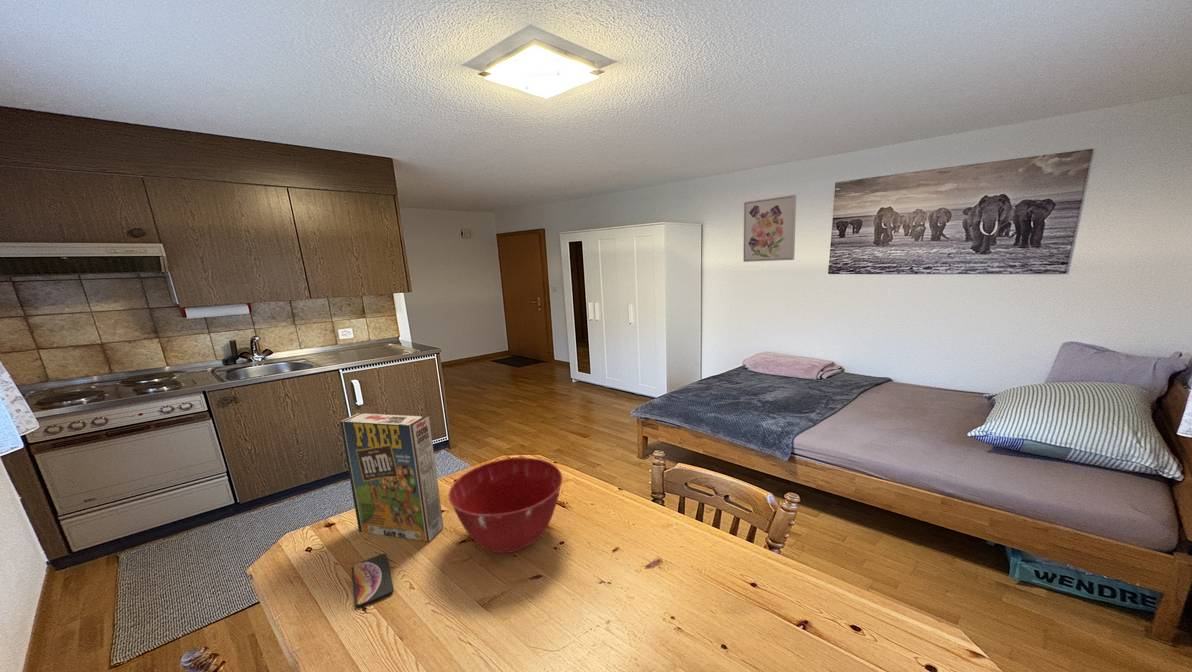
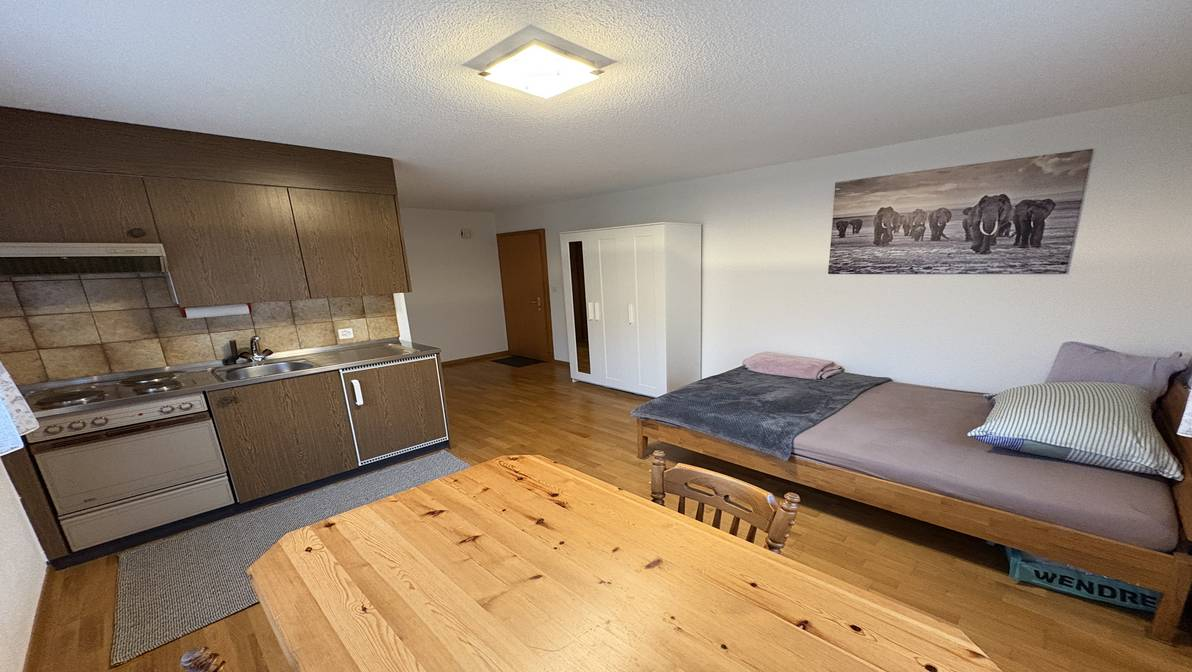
- cereal box (393, 475)
- smartphone (372, 578)
- wall art (768, 230)
- mixing bowl (509, 508)
